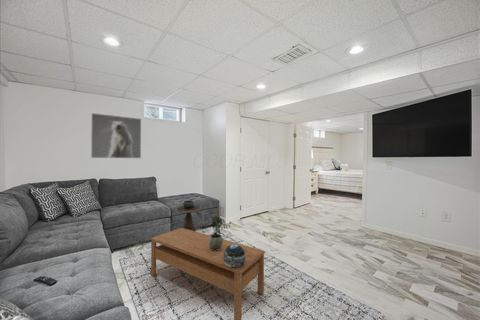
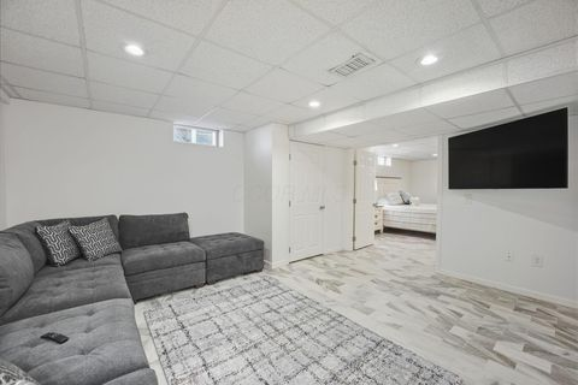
- side table (188, 219)
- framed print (117, 137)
- coffee table (203, 263)
- decorative sphere (234, 254)
- potted plant (218, 230)
